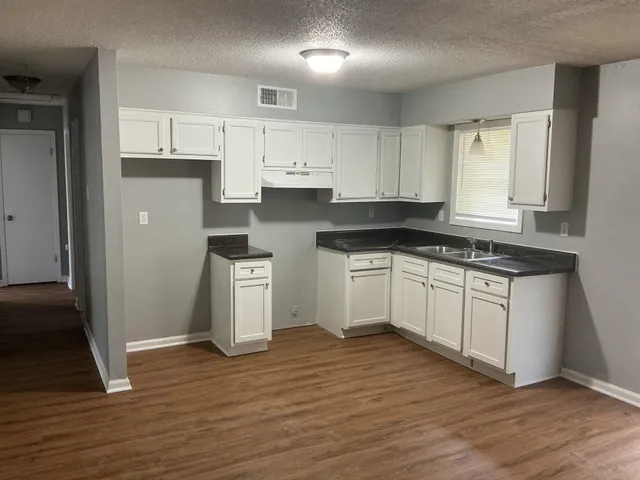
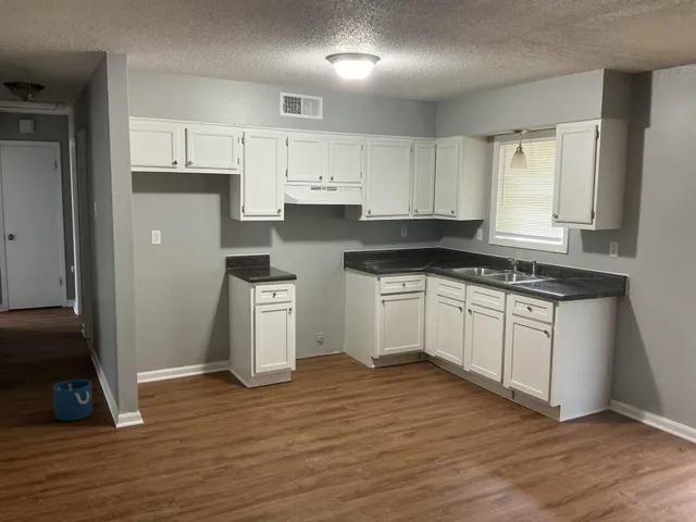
+ bucket (73, 400)
